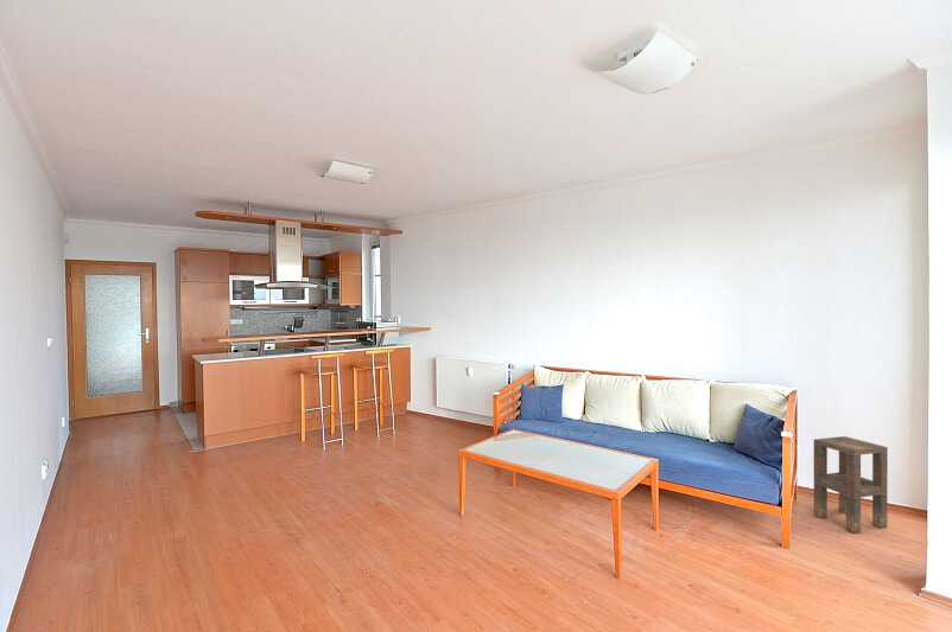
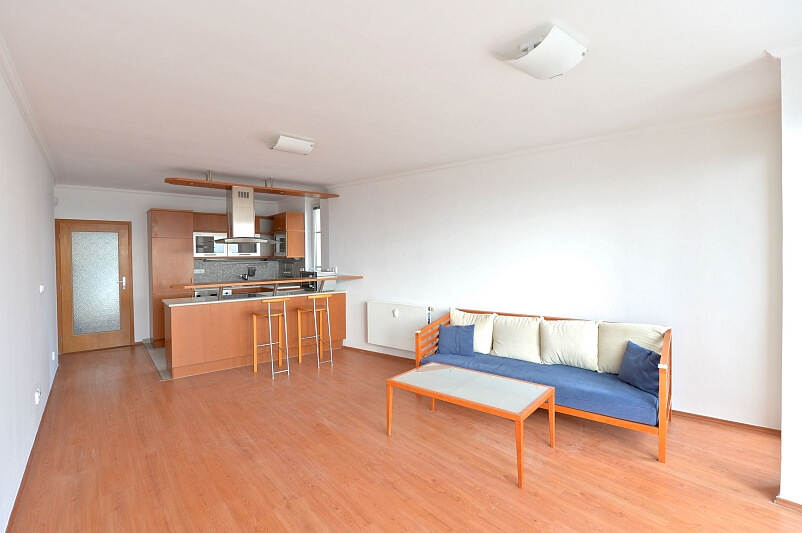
- side table (849, 481)
